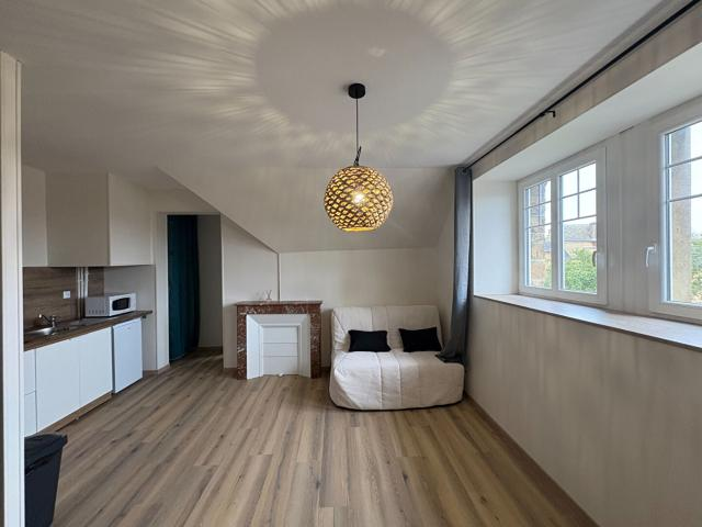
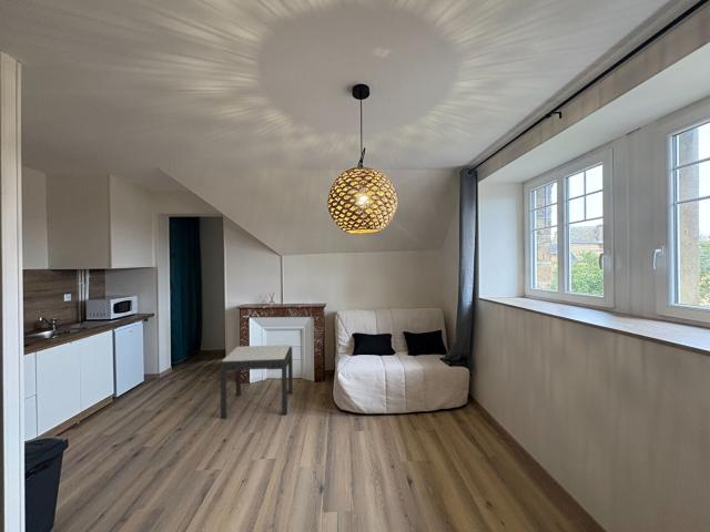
+ side table (260, 368)
